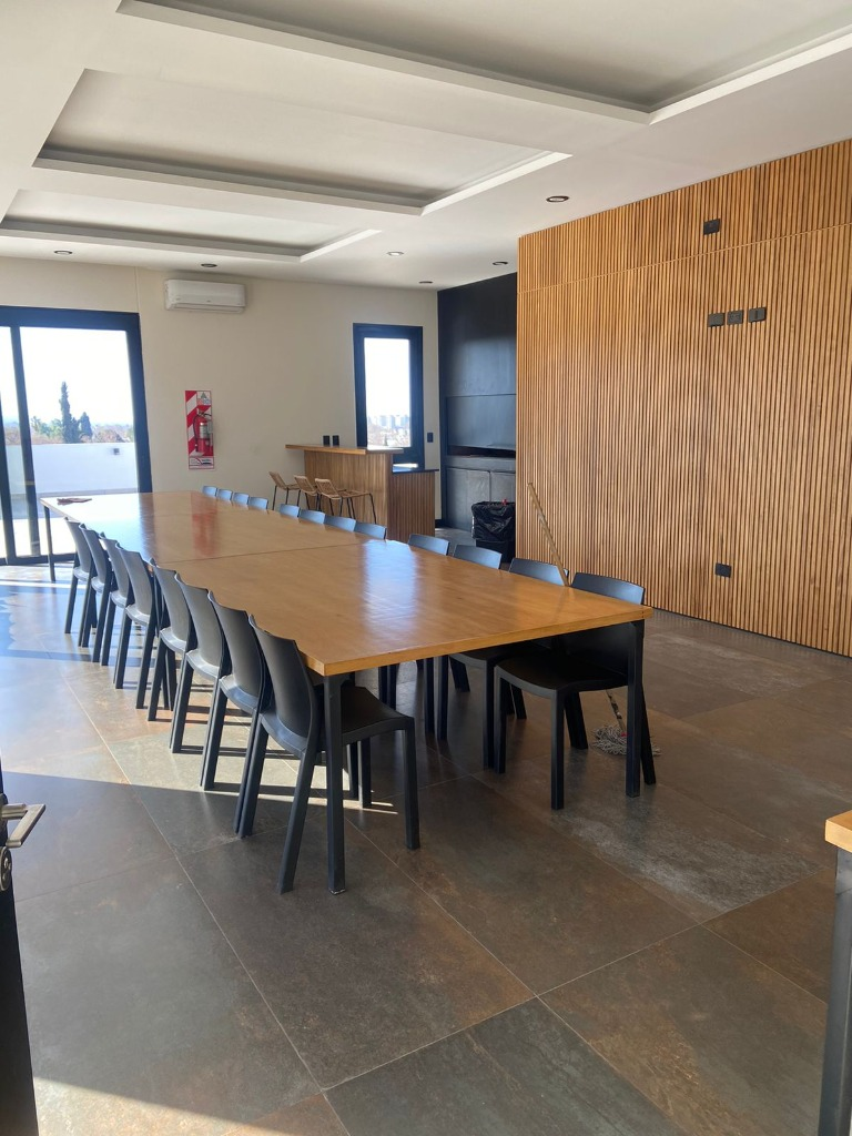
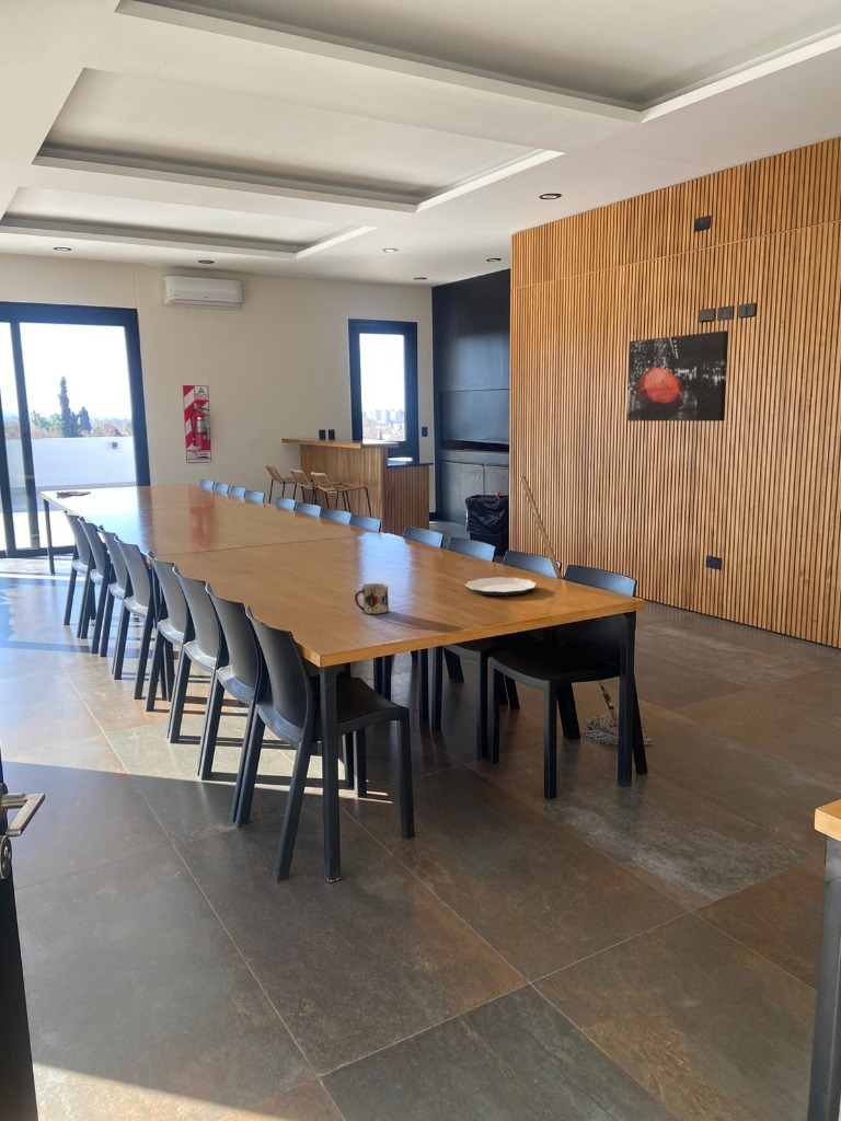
+ wall art (673, 379)
+ mug (373, 598)
+ plate (500, 587)
